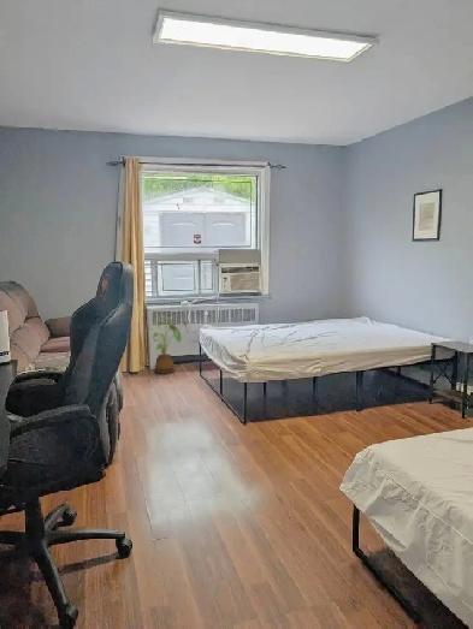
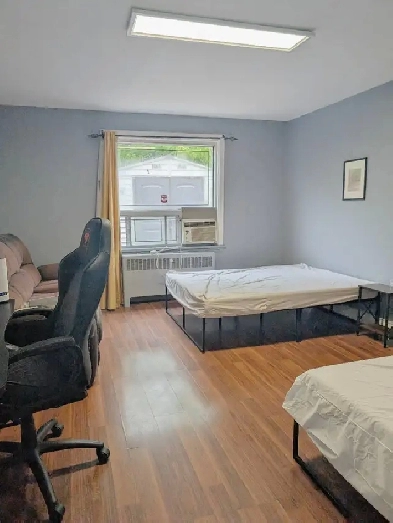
- house plant (167, 346)
